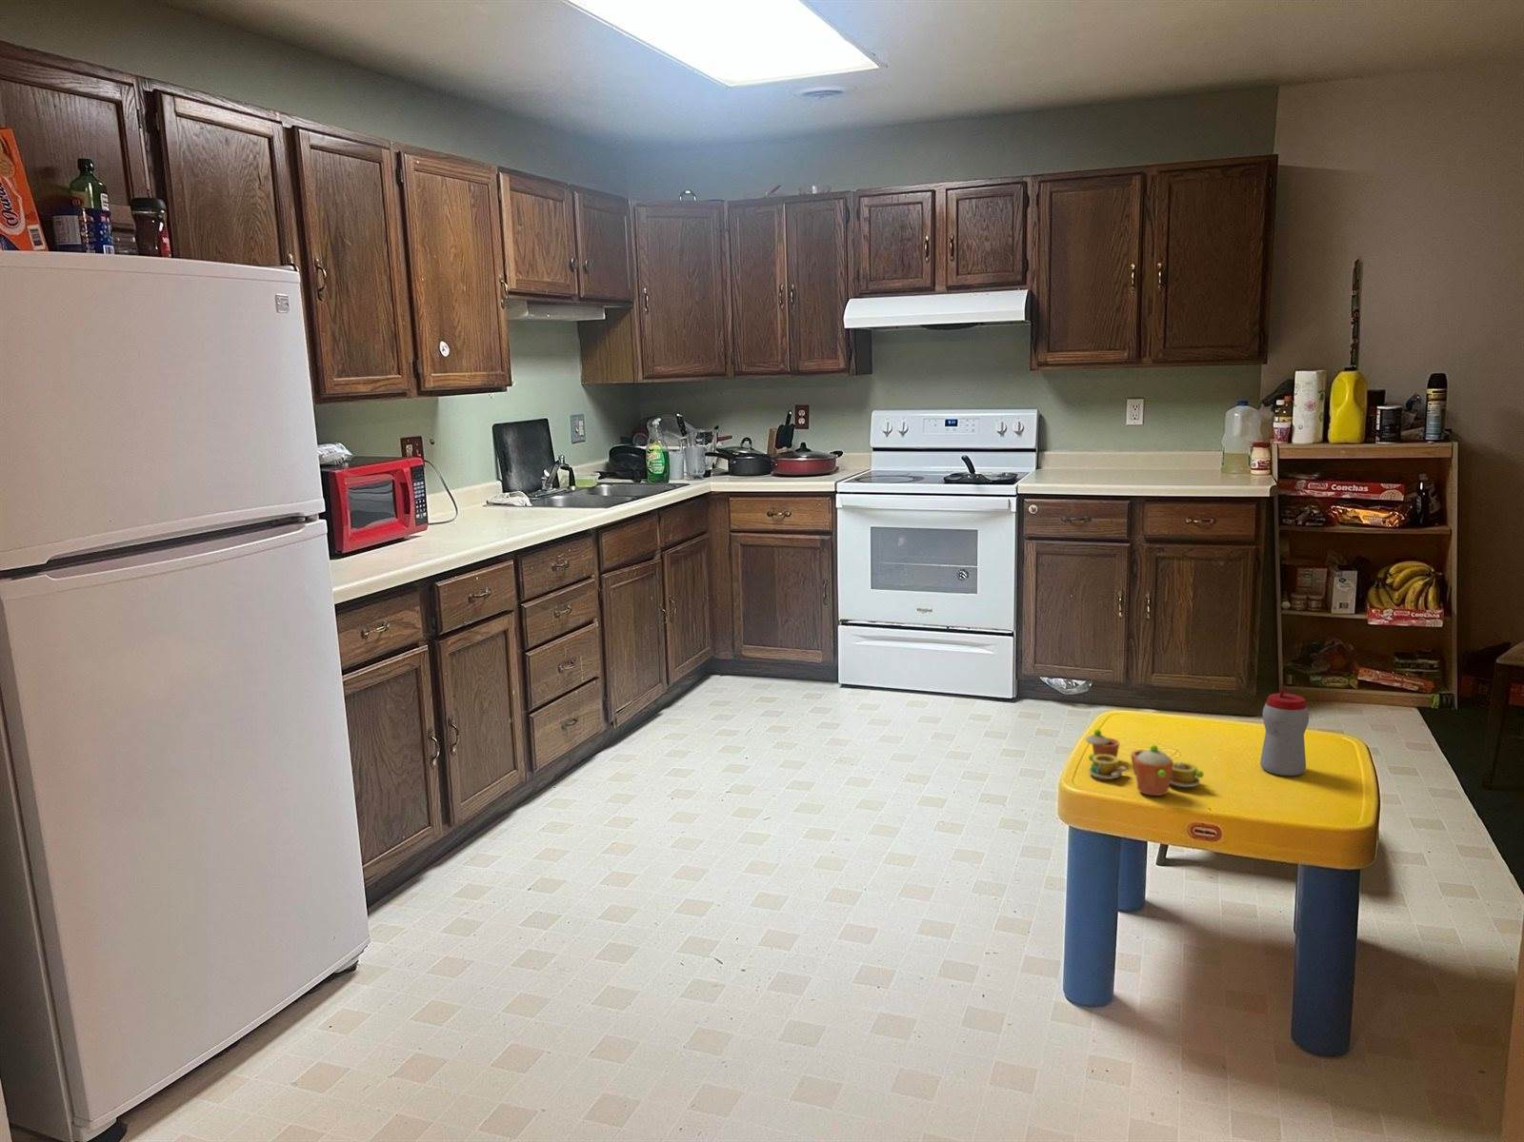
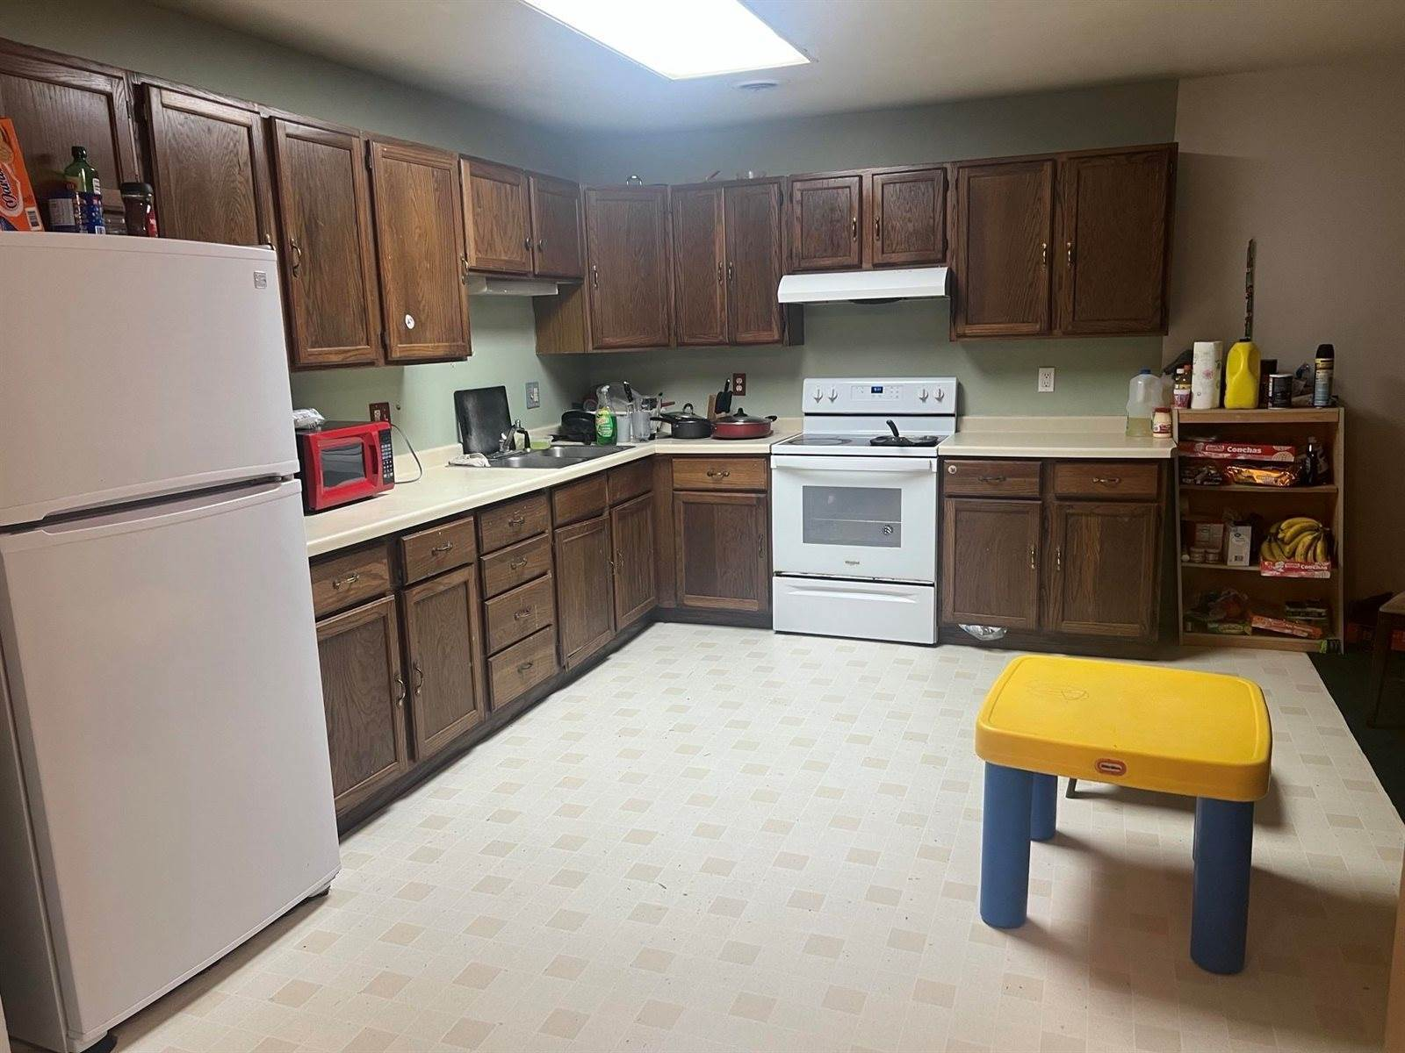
- sippy cup (1284, 728)
- toy tea set (1134, 755)
